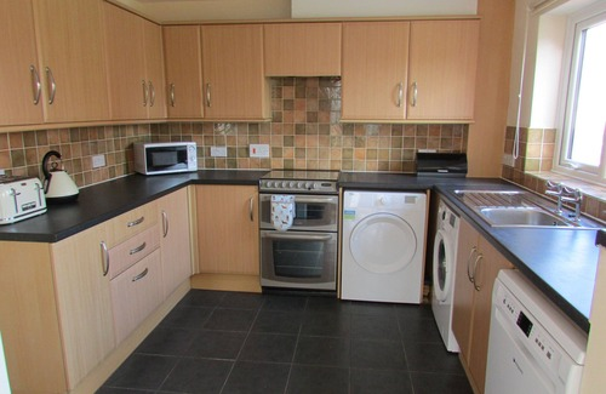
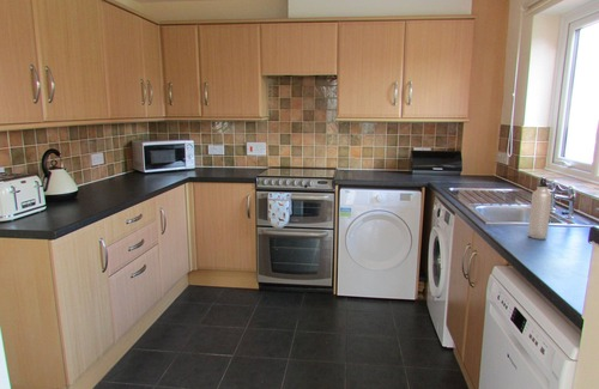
+ water bottle (540, 207)
